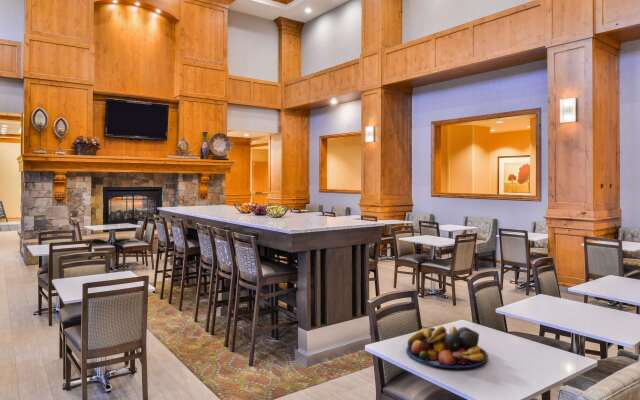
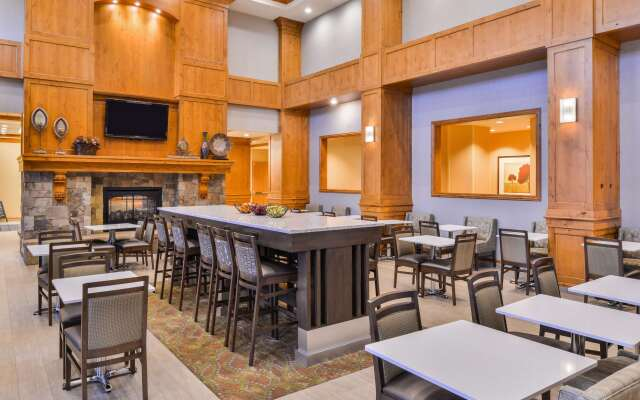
- fruit bowl (445, 339)
